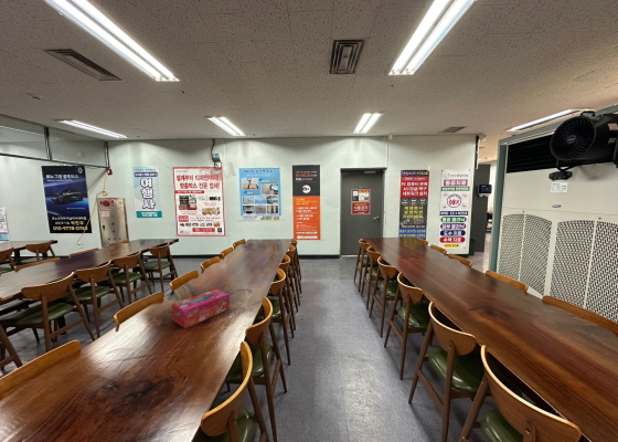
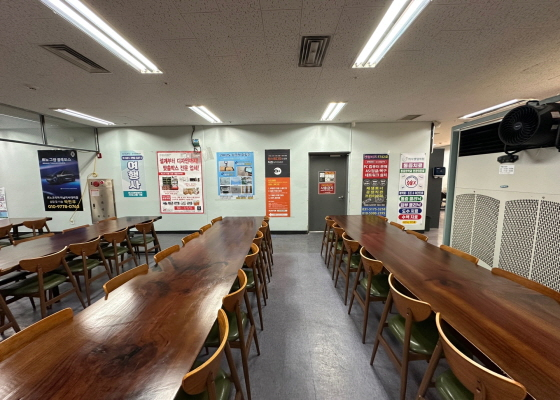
- tissue box (202, 306)
